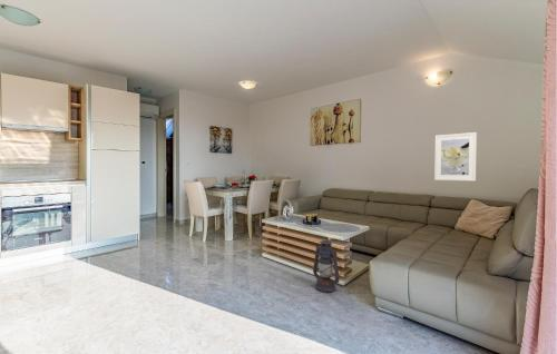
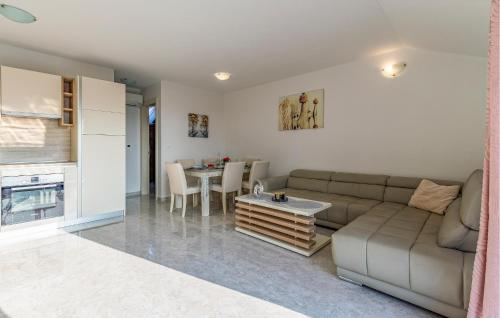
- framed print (455, 157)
- lantern (326, 263)
